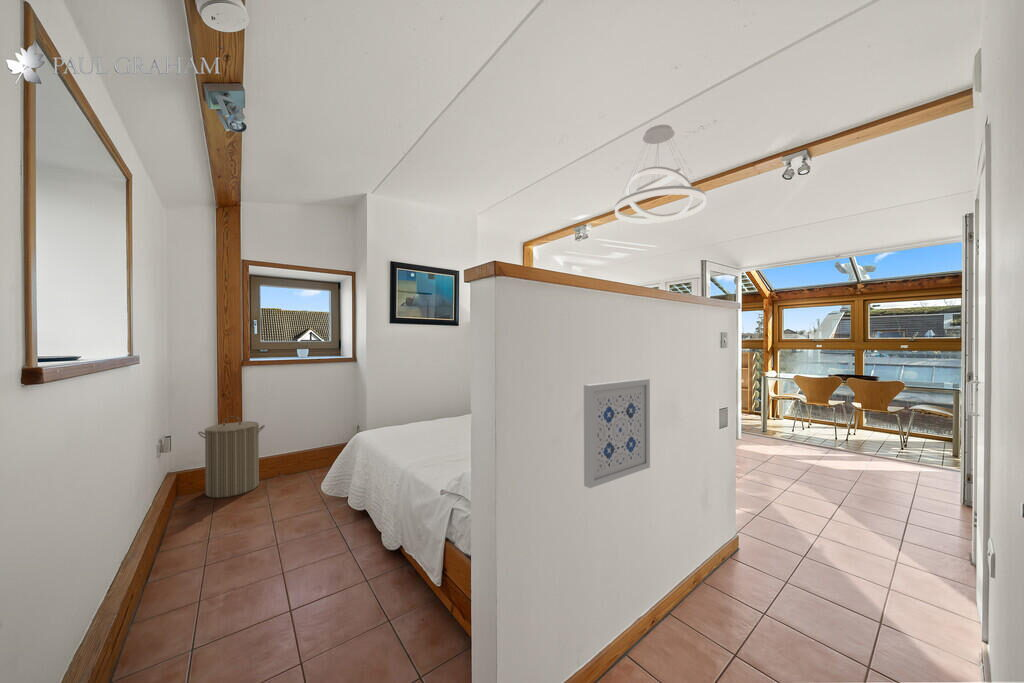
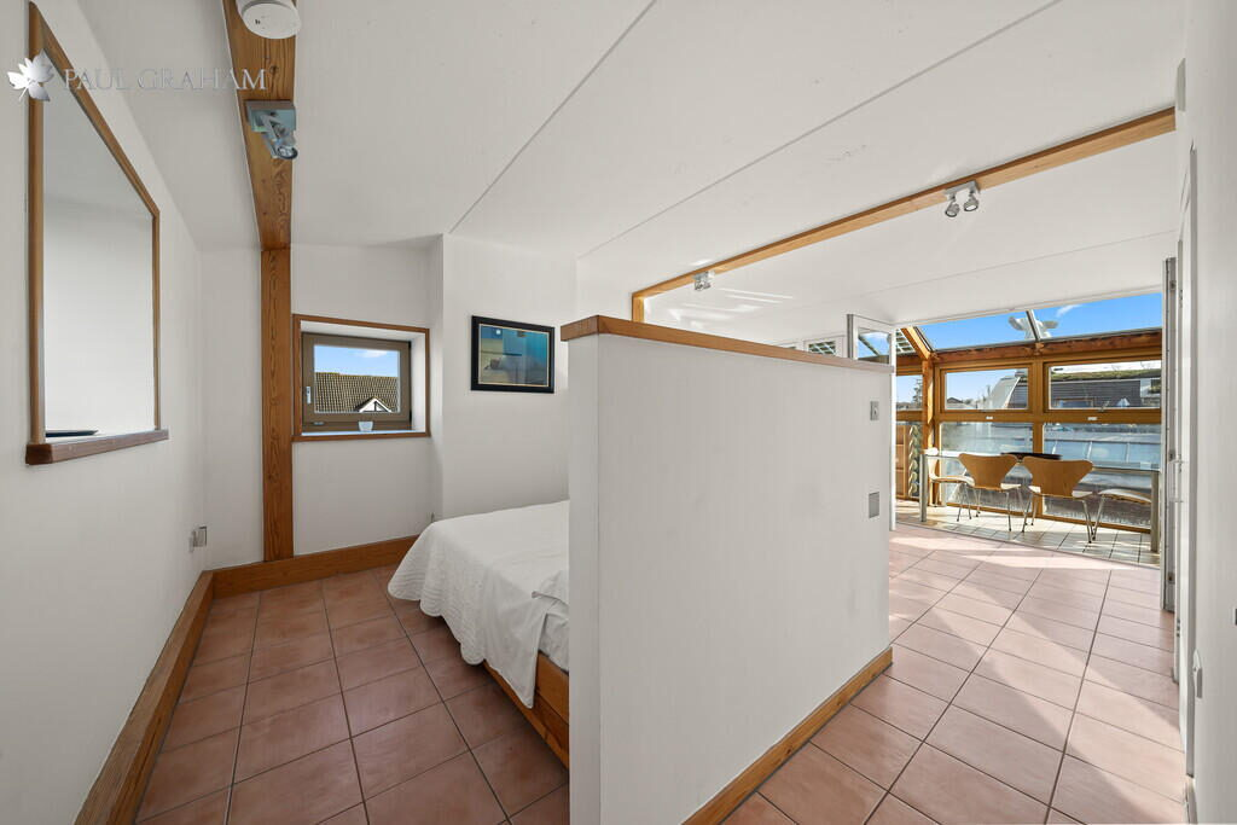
- laundry hamper (232, 452)
- wall art (619, 428)
- pendant light (658, 173)
